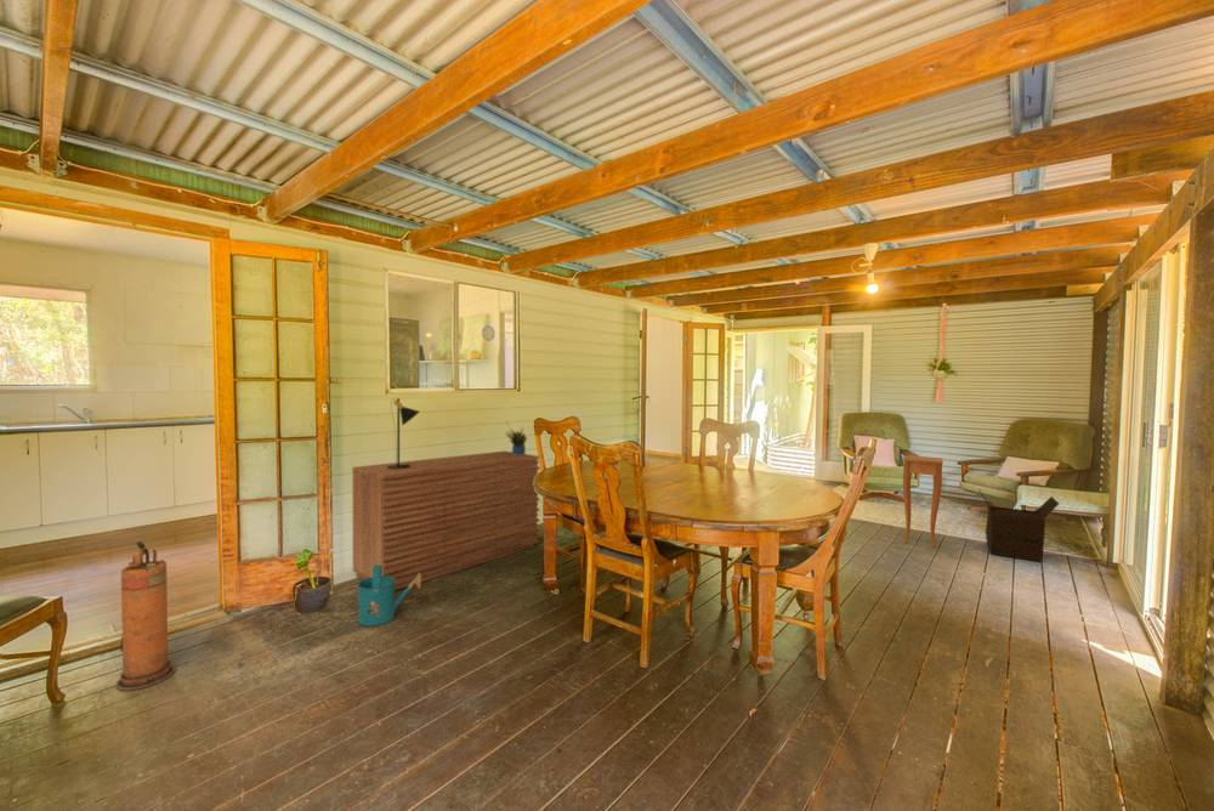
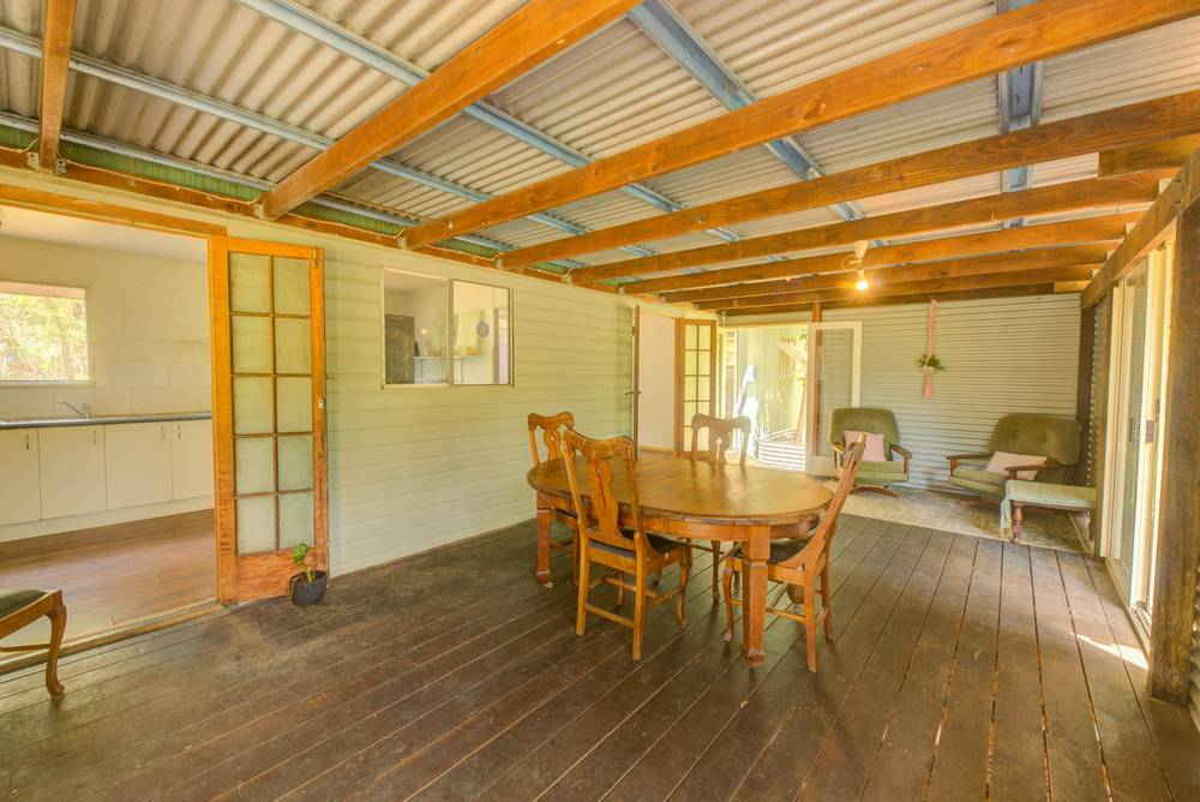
- cardboard box (1015, 523)
- sideboard (454, 511)
- fire extinguisher (144, 609)
- side table (909, 500)
- table lamp (398, 432)
- watering can (390, 590)
- potted plant (514, 437)
